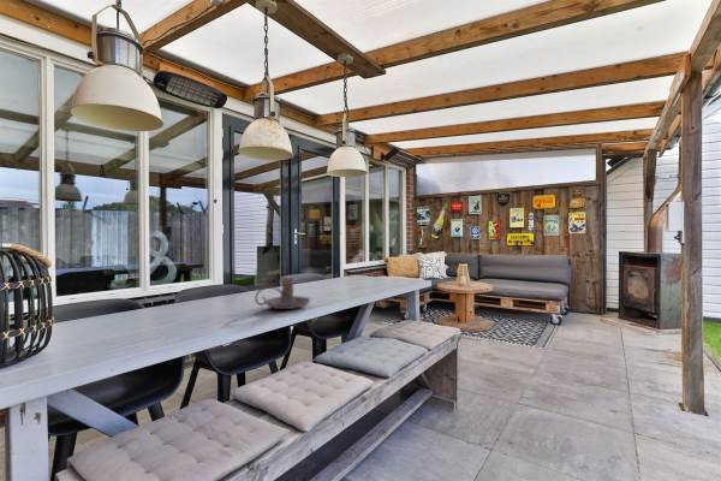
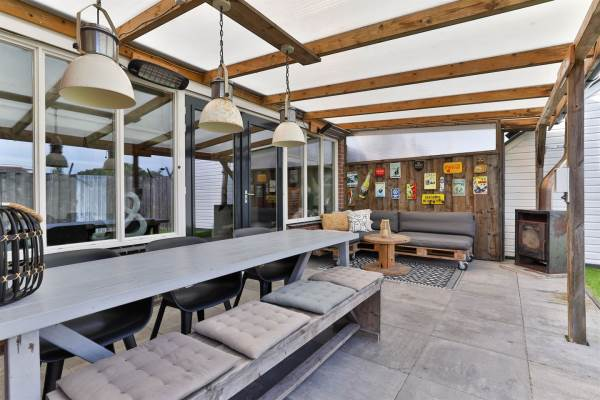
- candle holder (282, 293)
